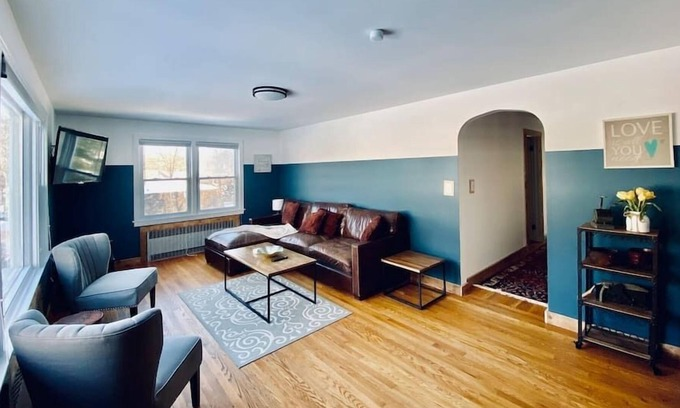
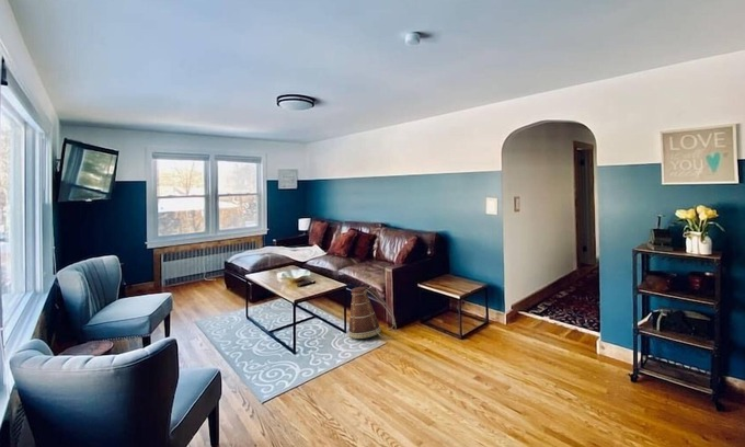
+ basket (374, 311)
